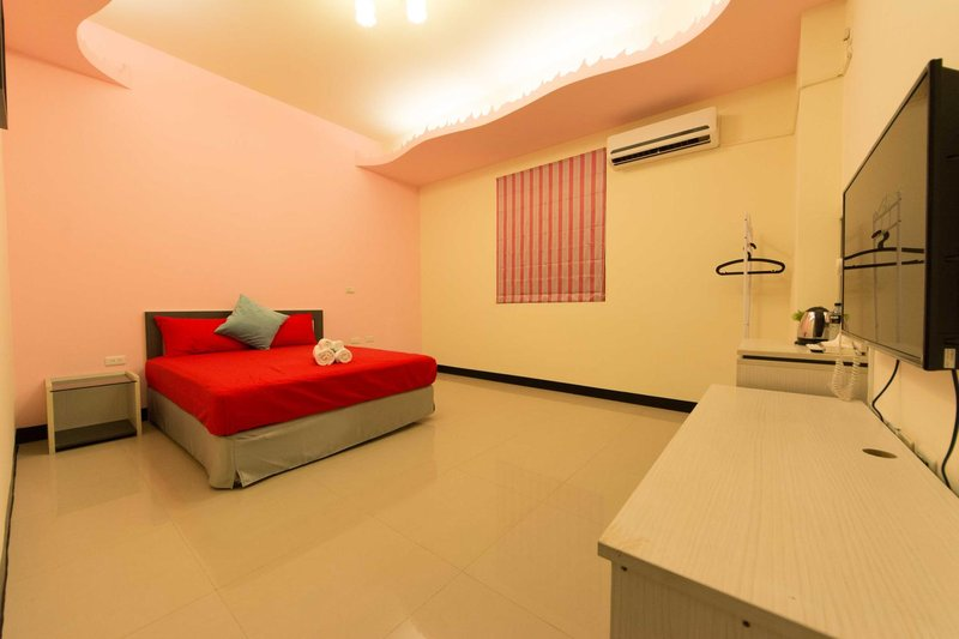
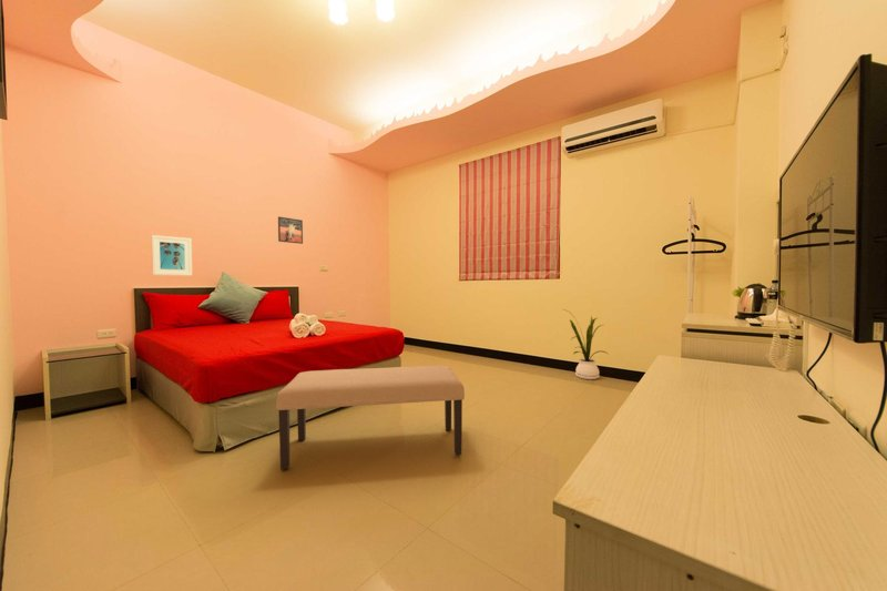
+ house plant (584, 344)
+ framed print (290, 230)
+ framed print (172, 256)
+ bench (376, 404)
